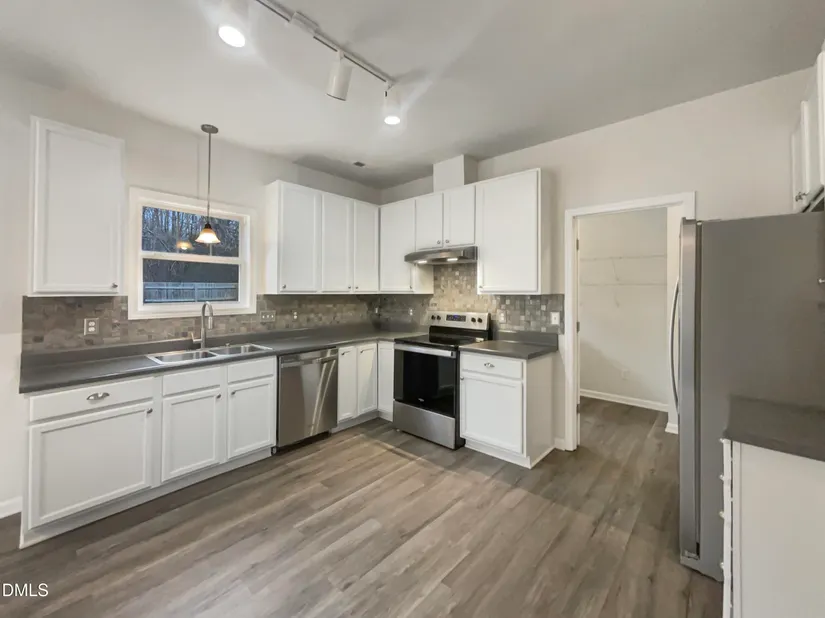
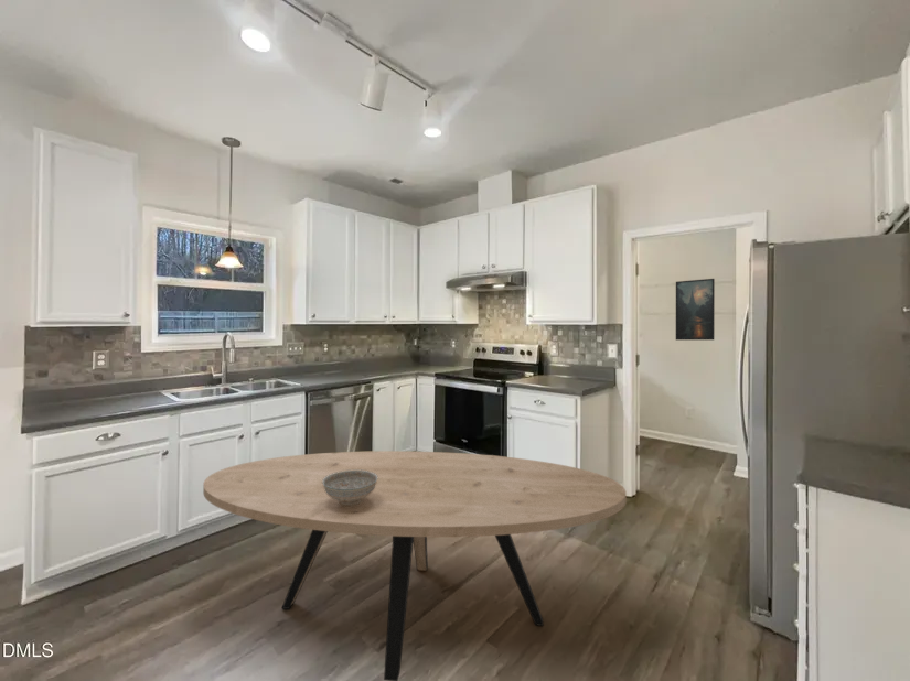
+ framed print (694, 310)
+ decorative bowl (350, 489)
+ dining table (410, 545)
